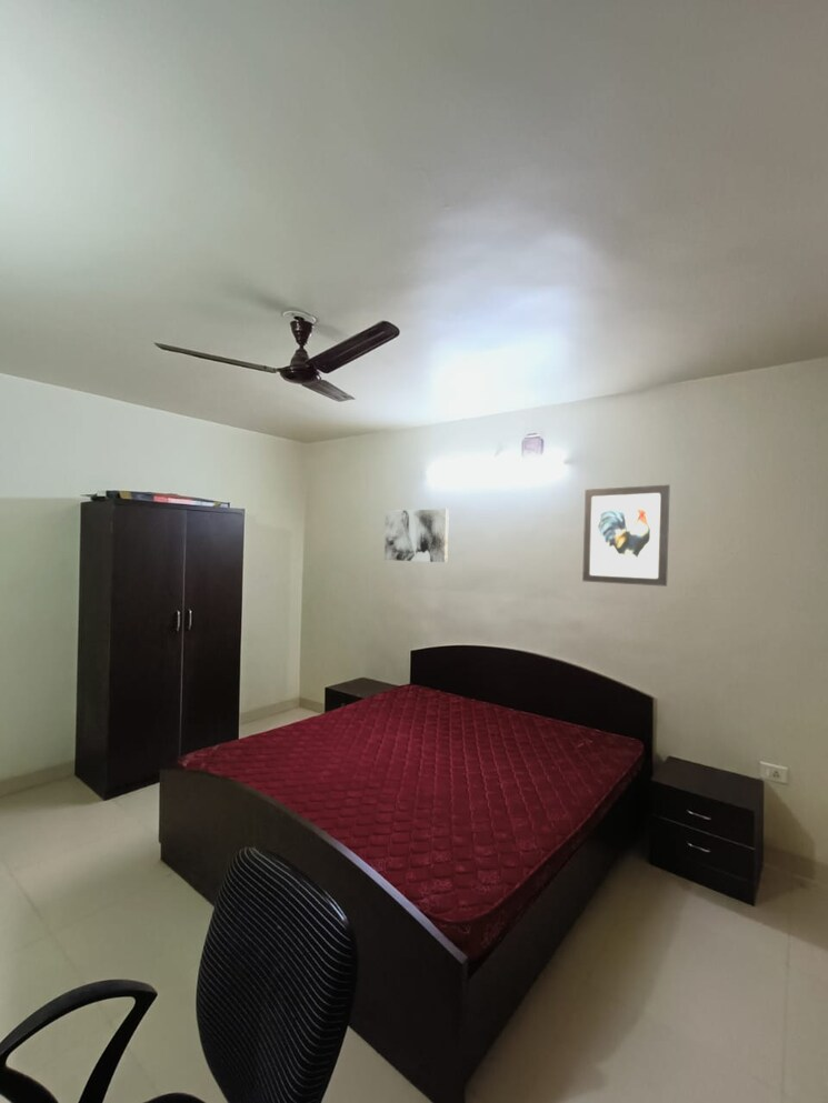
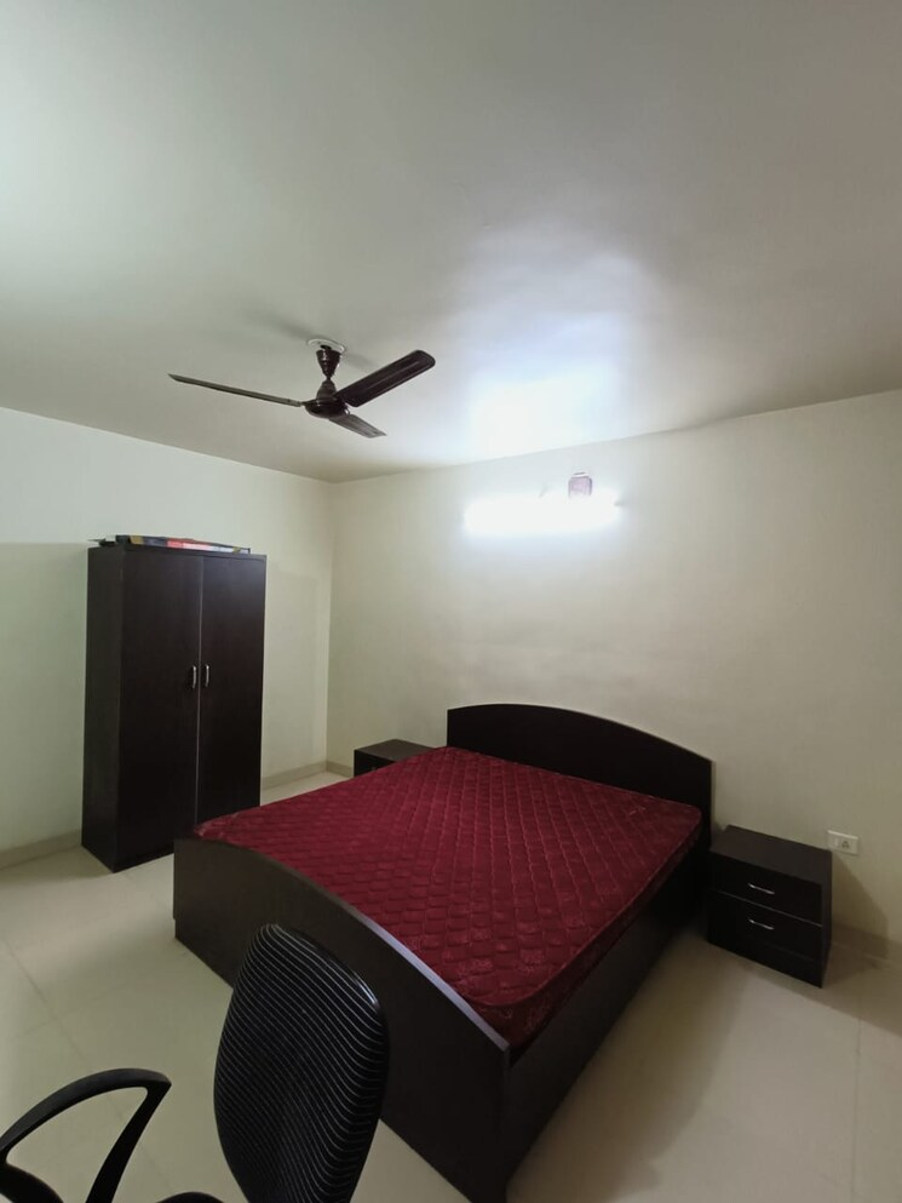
- wall art (415, 535)
- wall art (624, 535)
